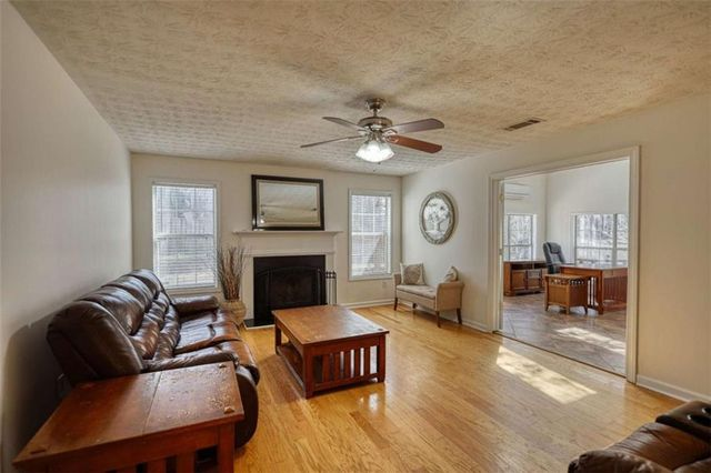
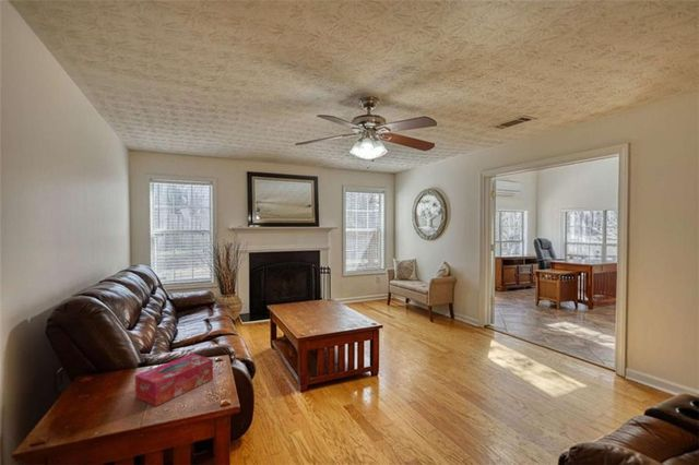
+ tissue box (176, 377)
